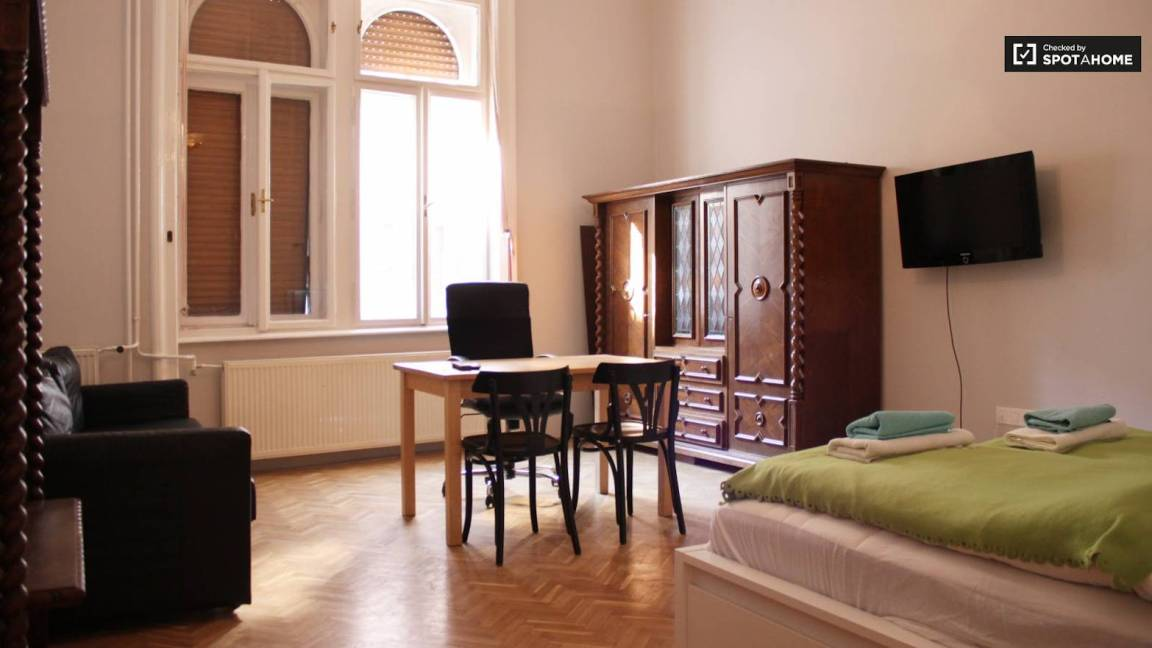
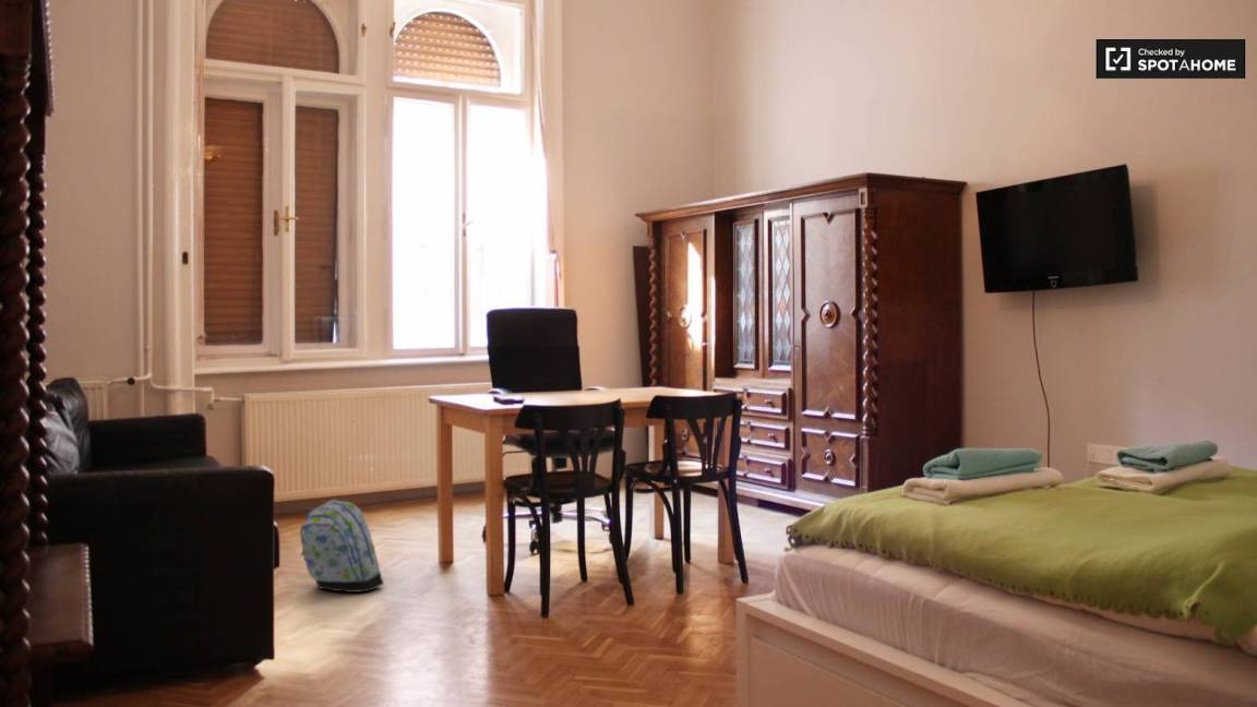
+ backpack (338, 544)
